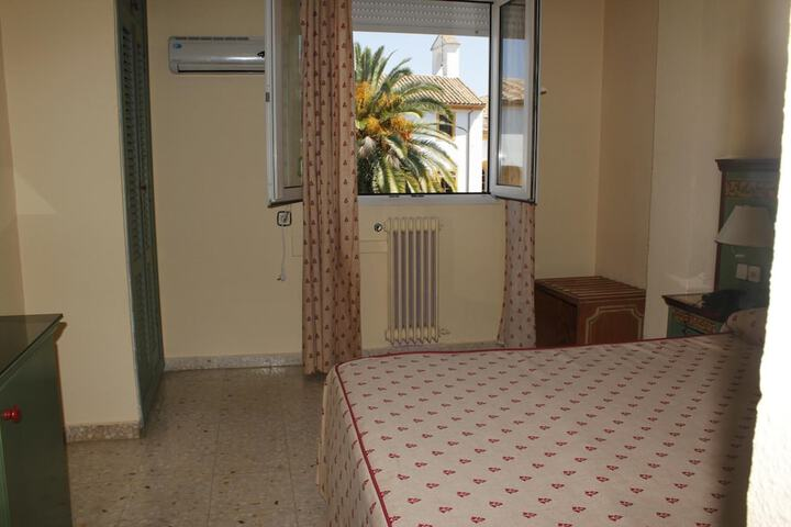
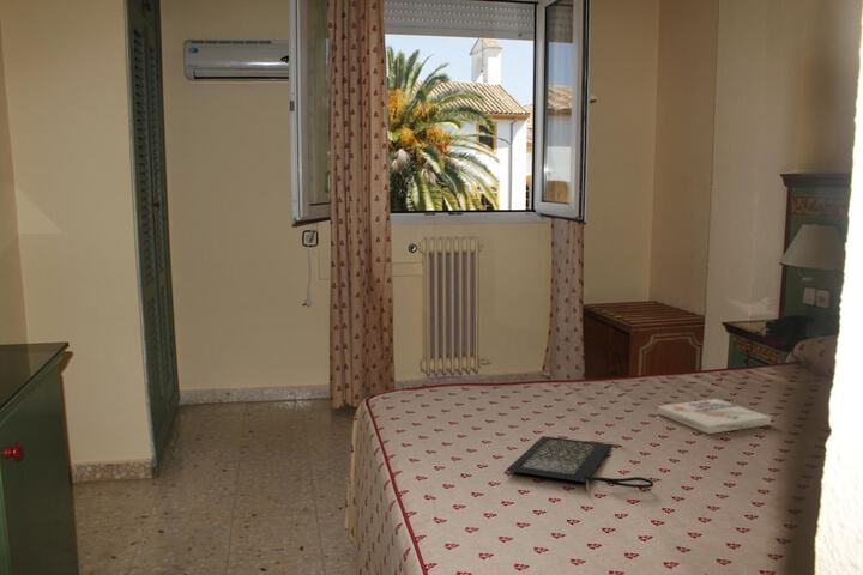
+ clutch bag (563, 459)
+ book (712, 414)
